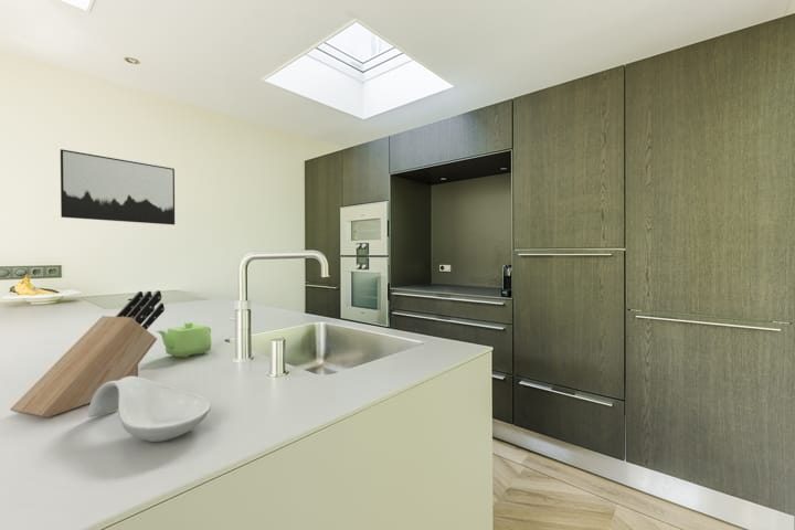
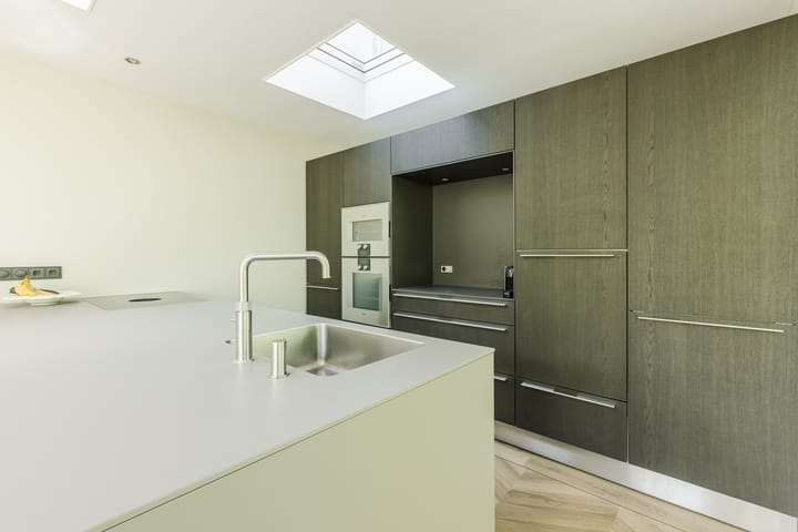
- teapot (184, 339)
- knife block (102, 342)
- spoon rest (144, 404)
- wall art (123, 190)
